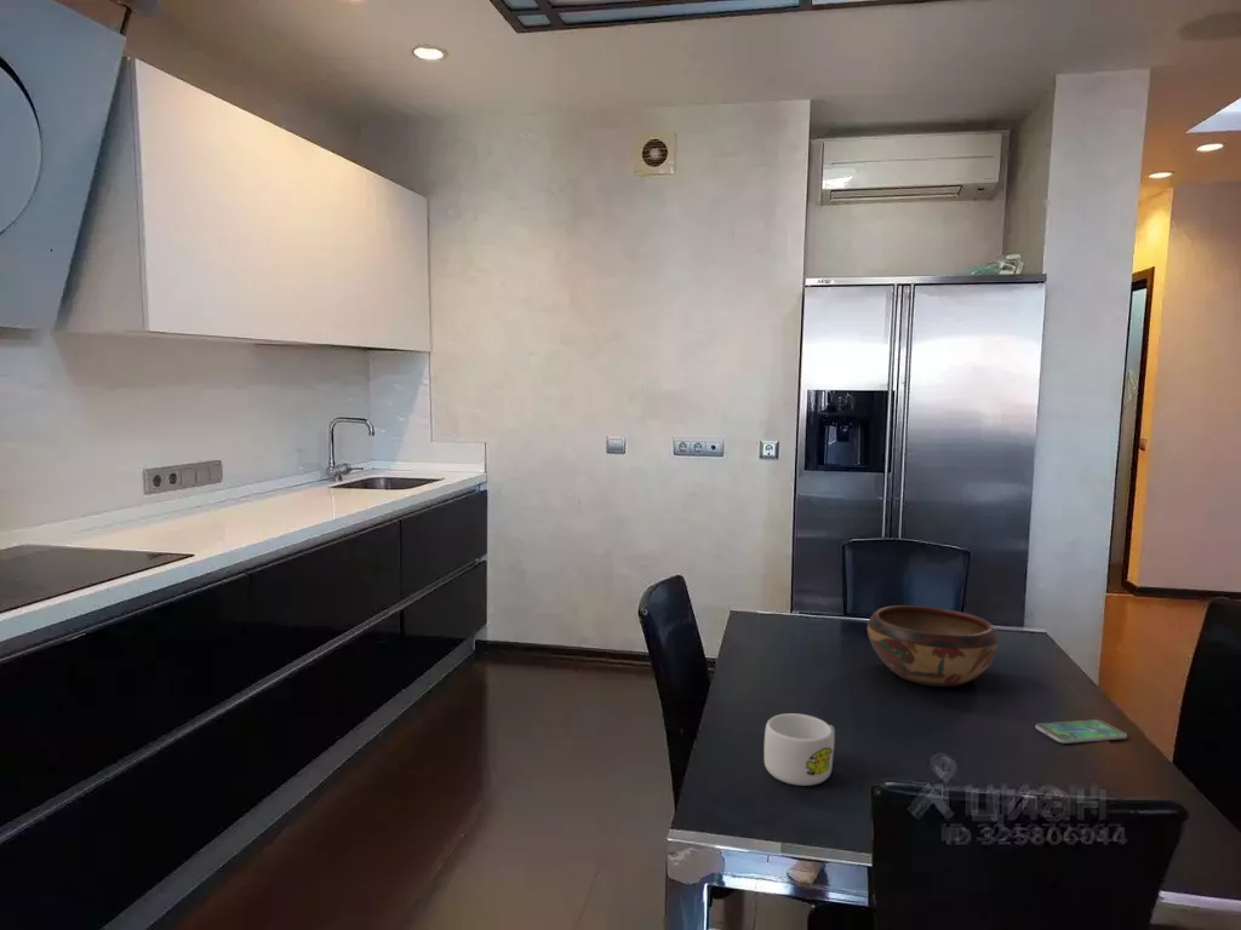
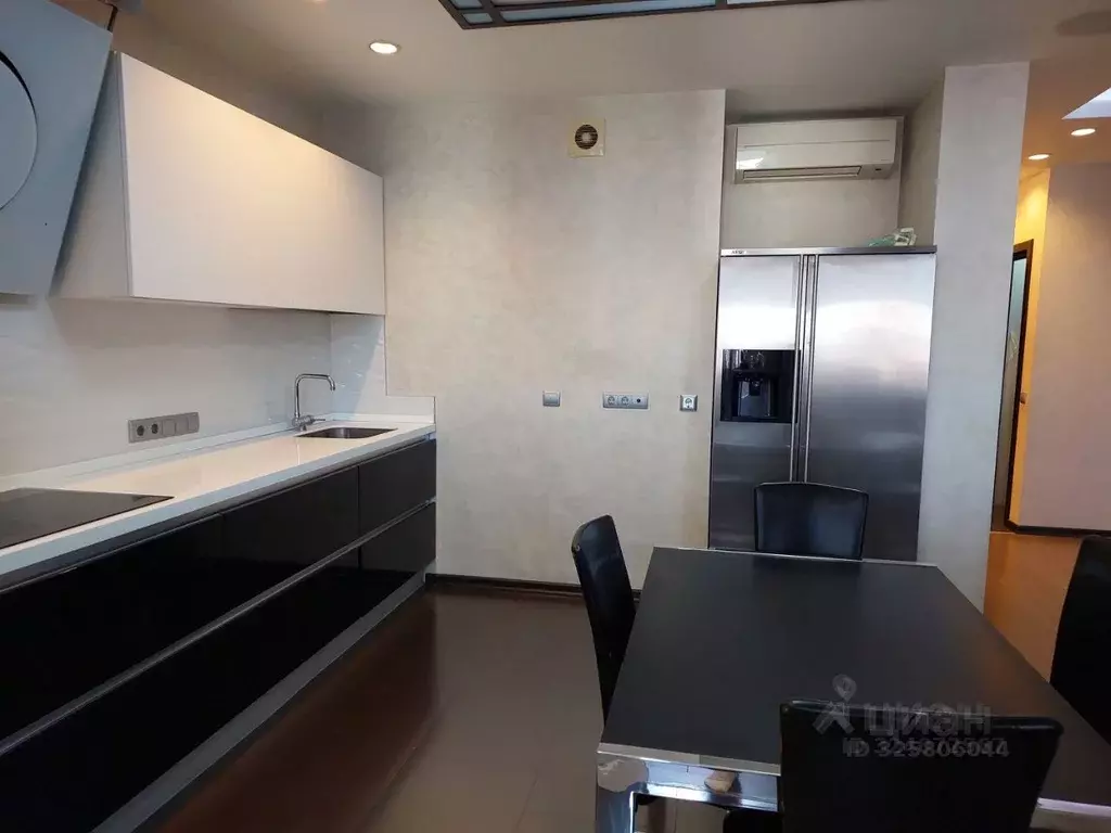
- decorative bowl (930, 647)
- smartphone (1080, 731)
- mug (799, 748)
